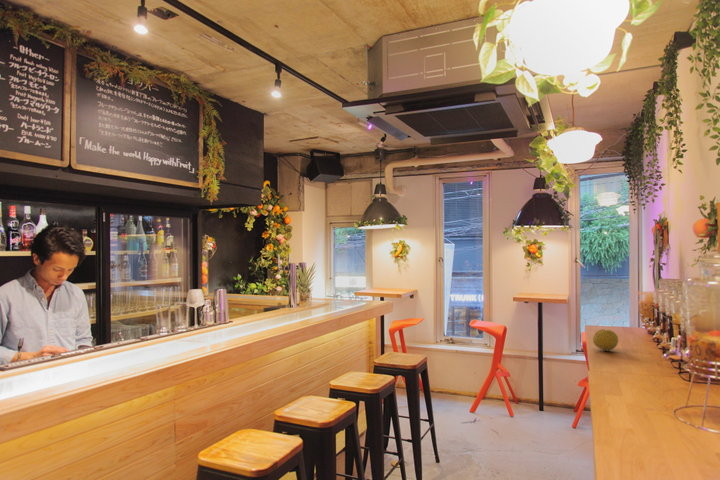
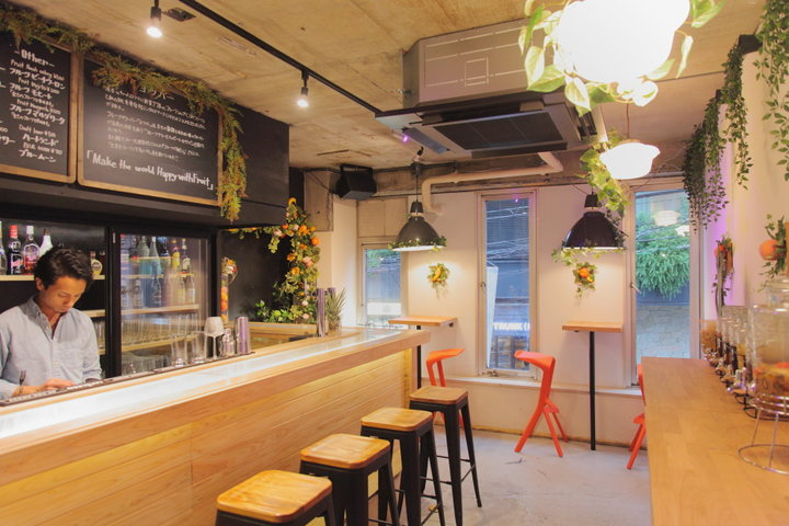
- fruit (605, 339)
